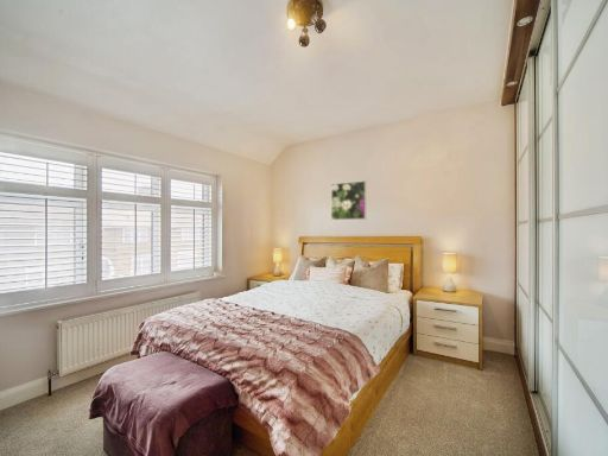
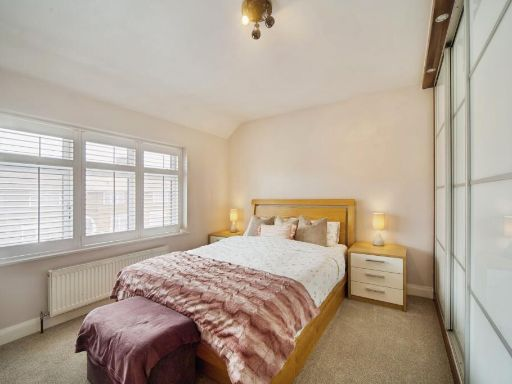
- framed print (348, 201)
